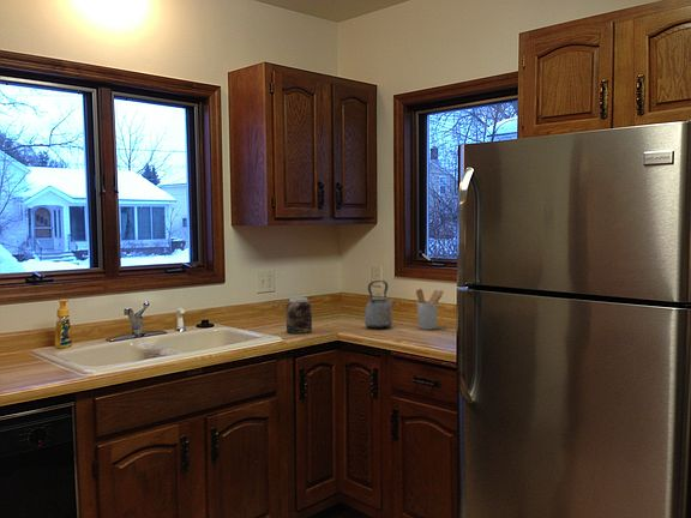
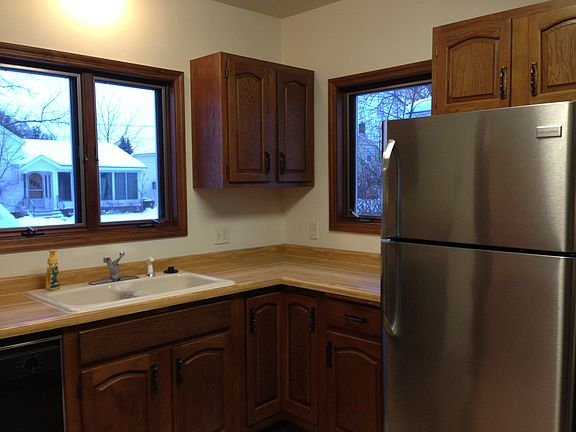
- utensil holder (431, 308)
- jar (299, 314)
- kettle (381, 303)
